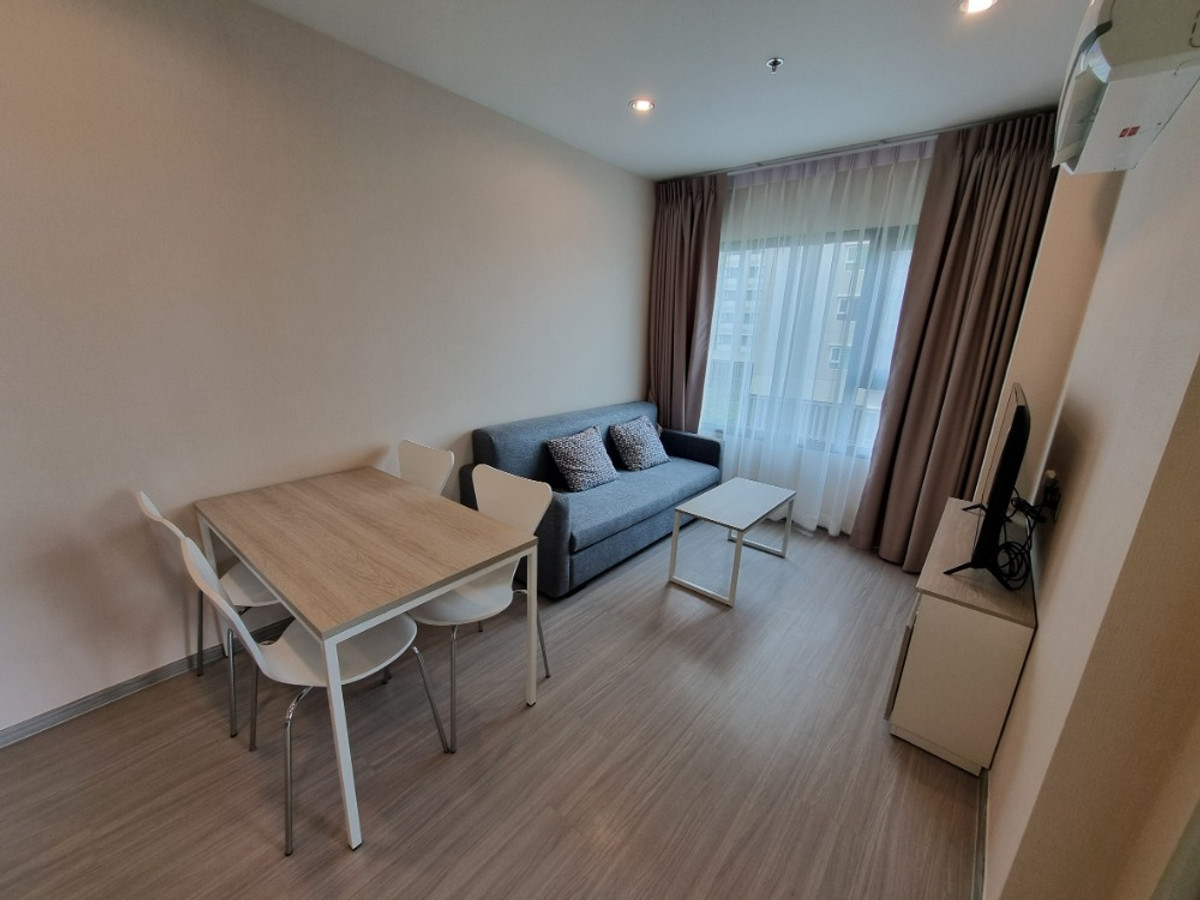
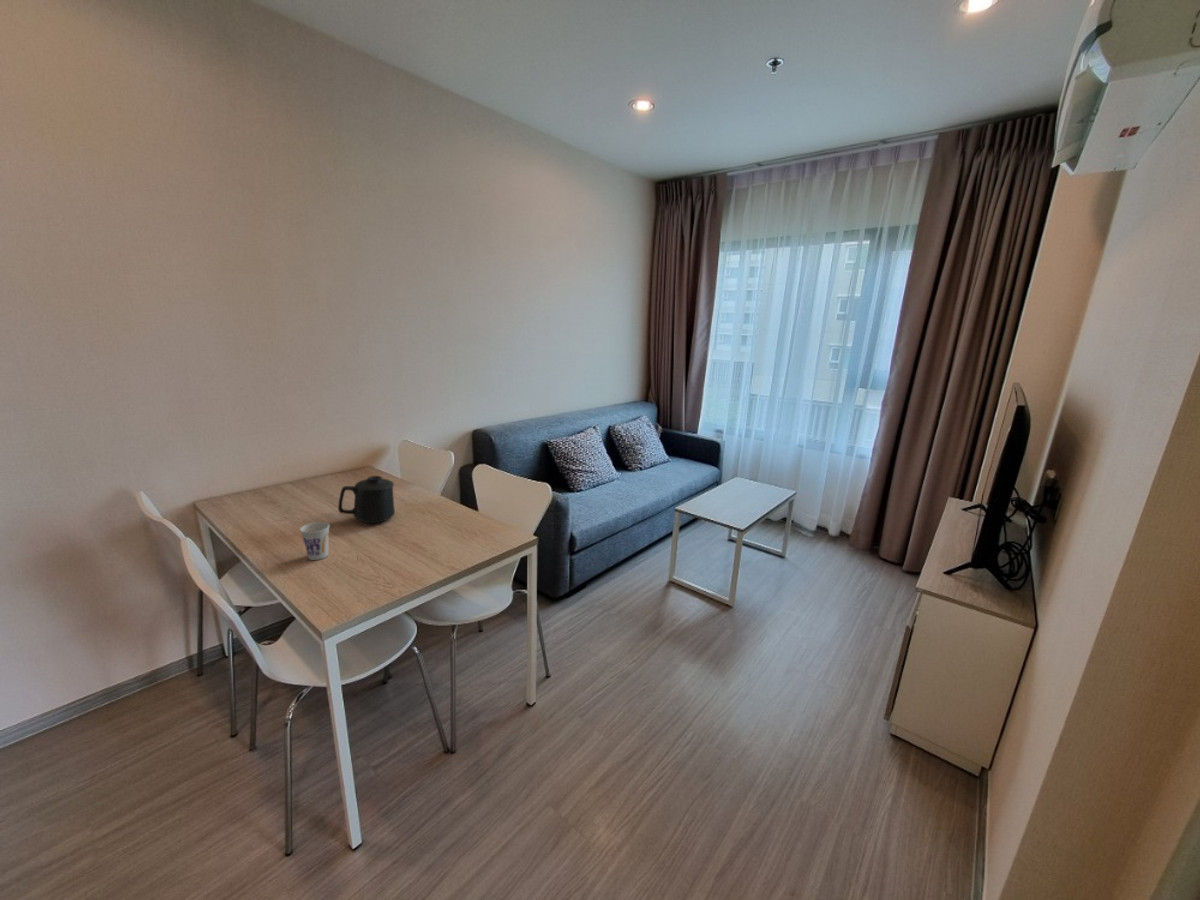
+ mug (368, 499)
+ cup (316, 541)
